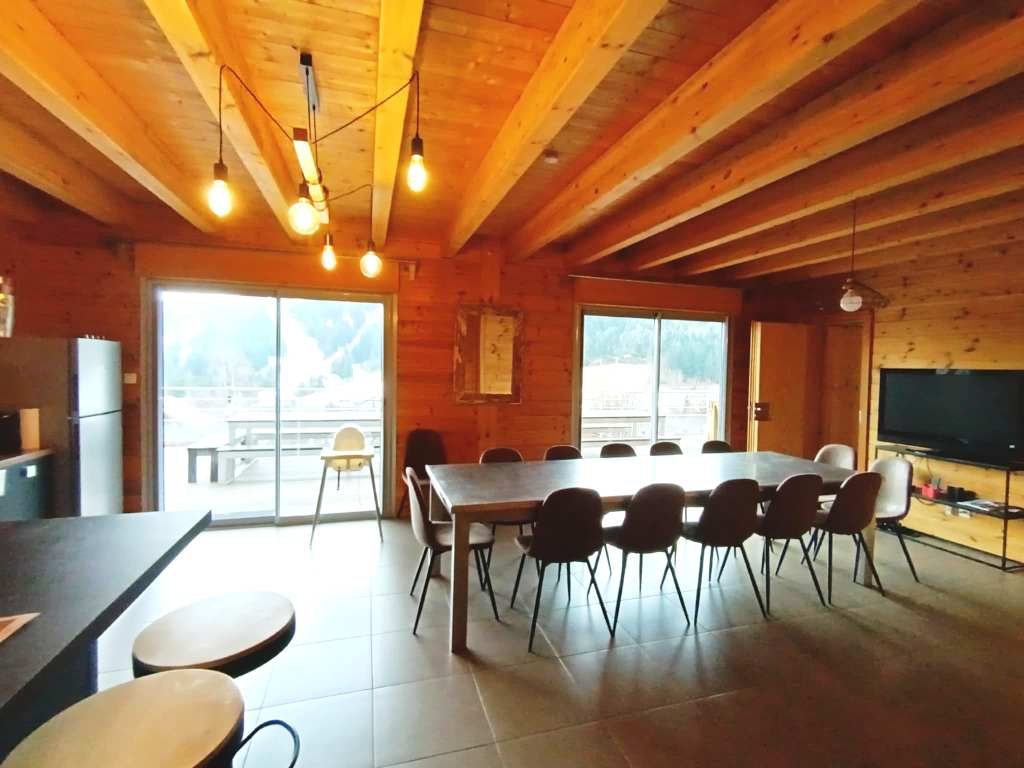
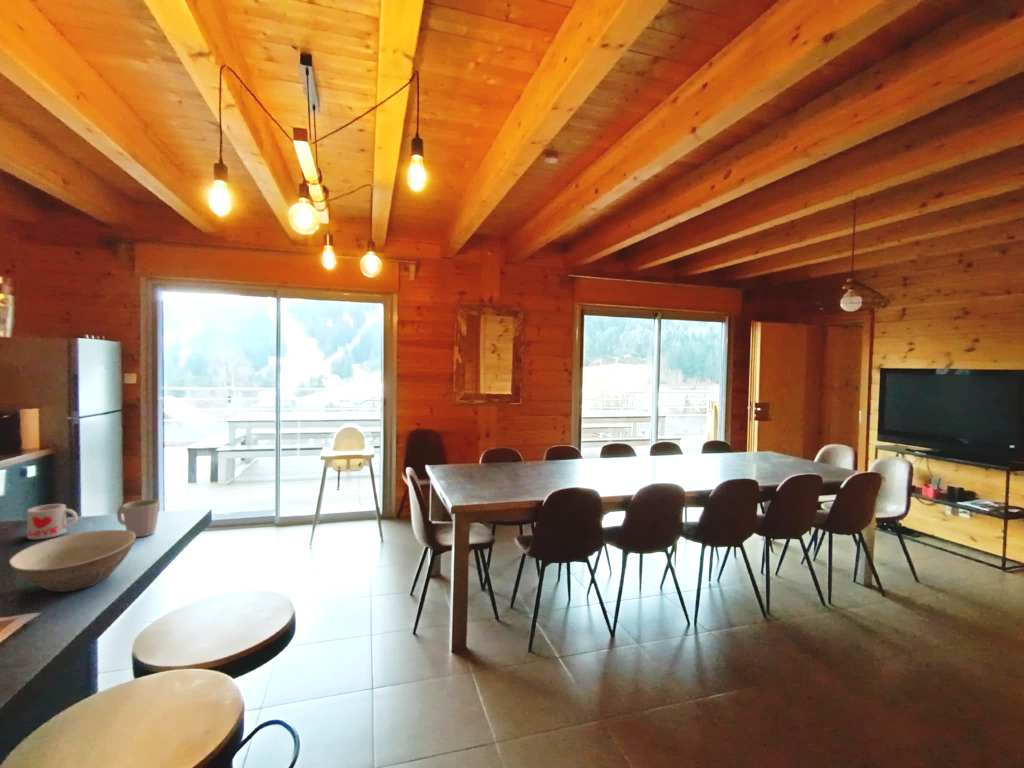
+ mug (136, 518)
+ mug (53, 520)
+ bowl (77, 564)
